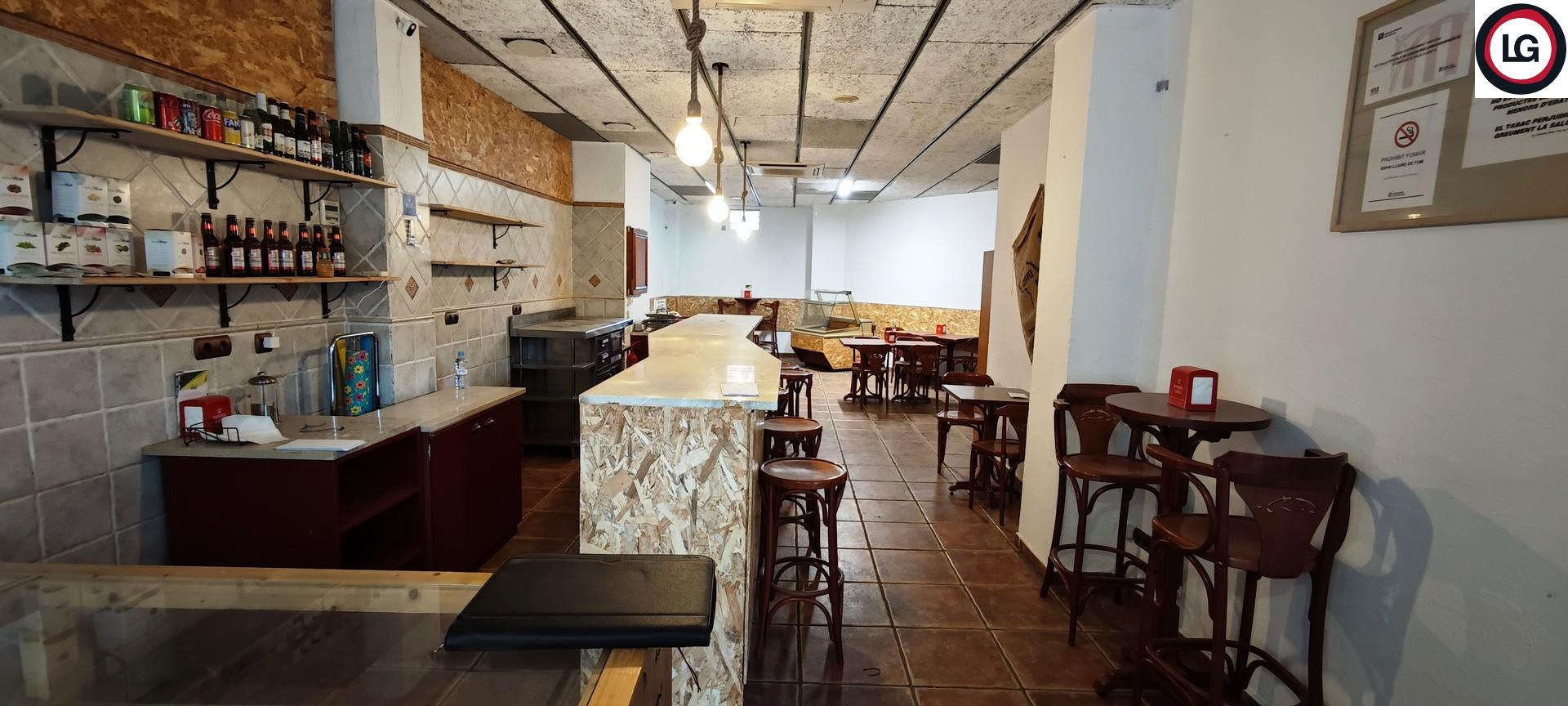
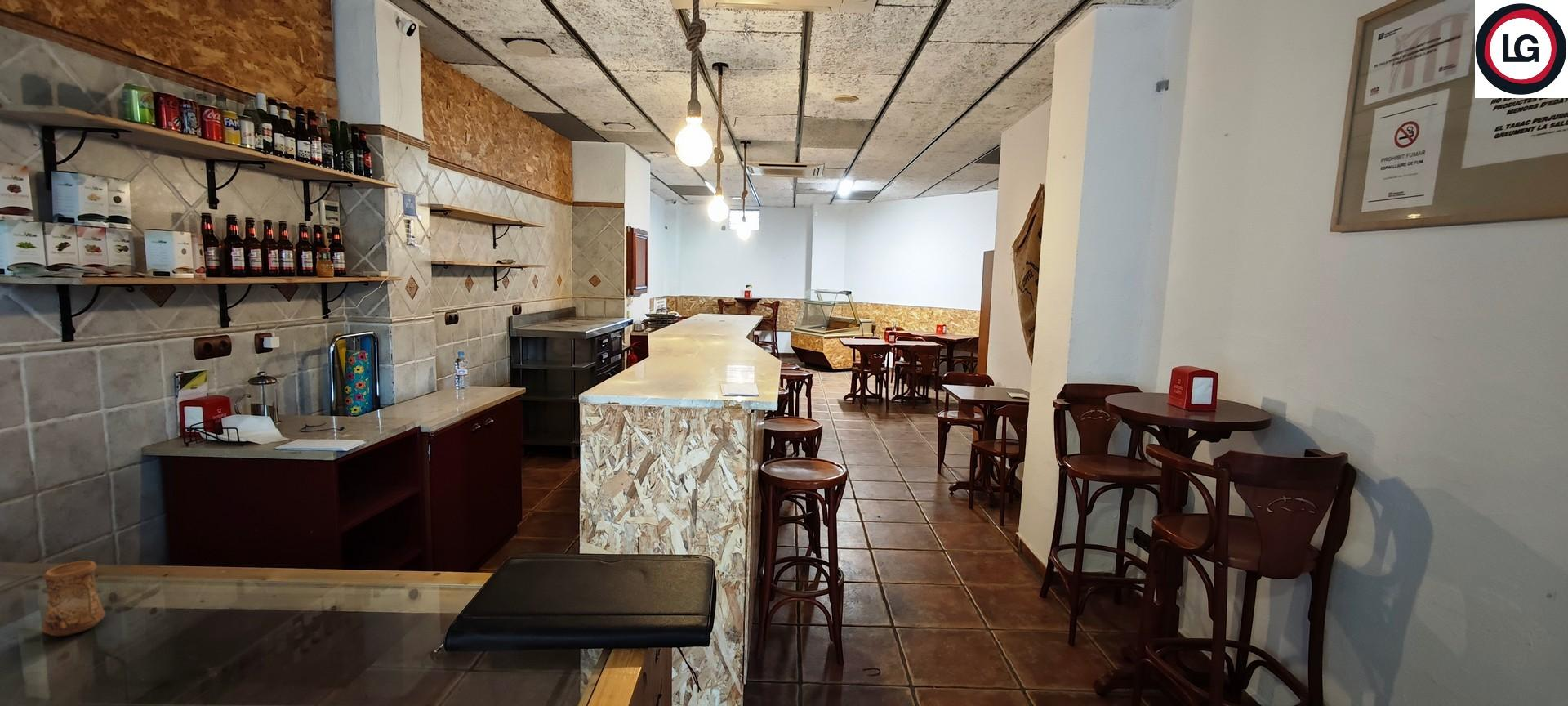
+ cup (72, 598)
